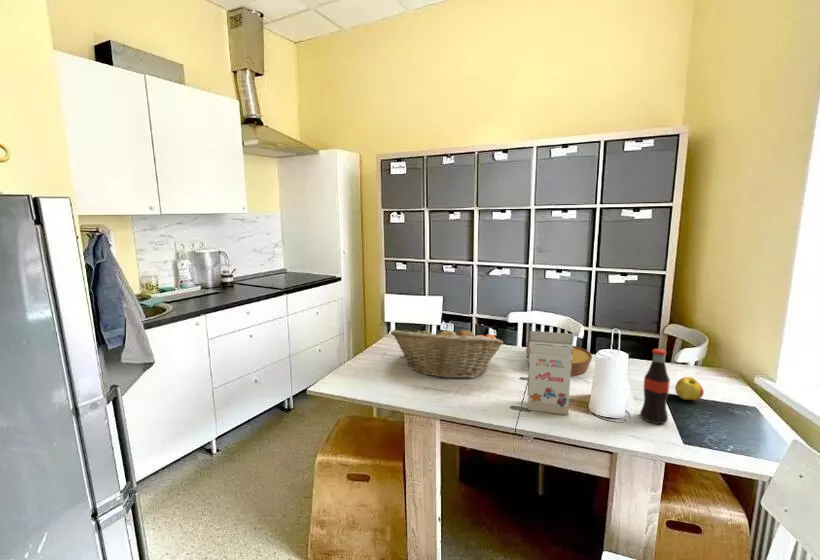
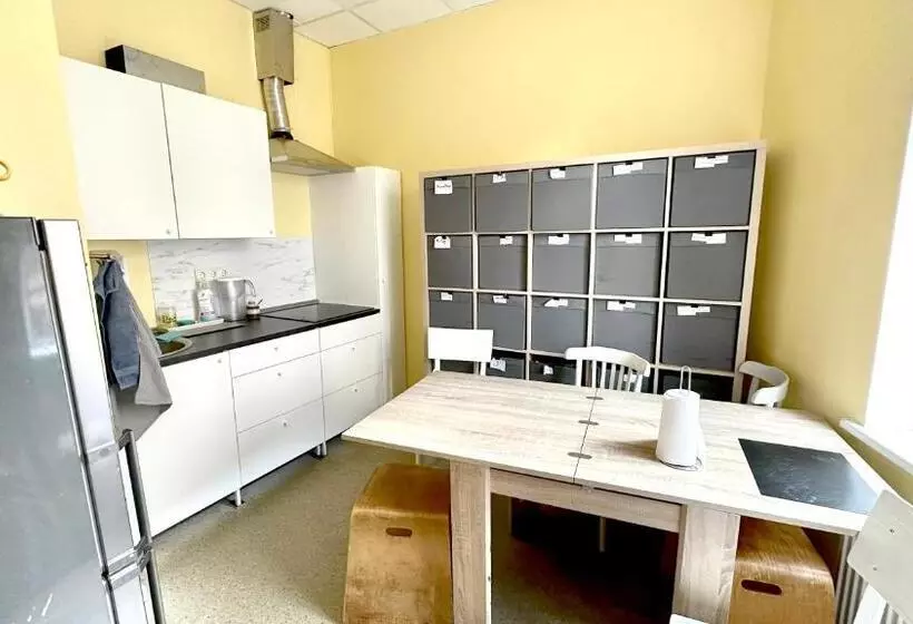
- fruit basket (445, 345)
- bowl (571, 363)
- gift box (549, 370)
- bottle (656, 384)
- apple (688, 388)
